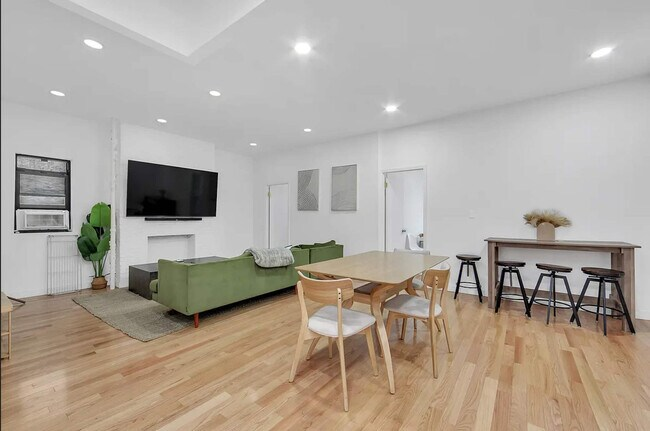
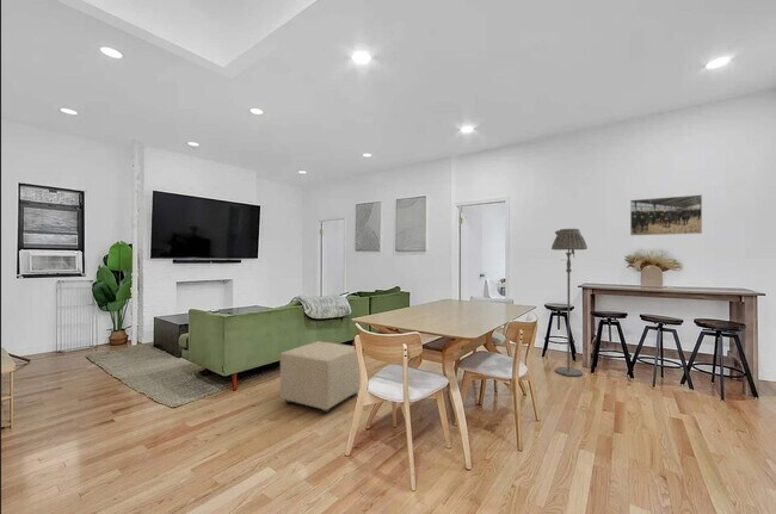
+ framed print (664, 216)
+ ottoman (321, 373)
+ floor lamp (568, 301)
